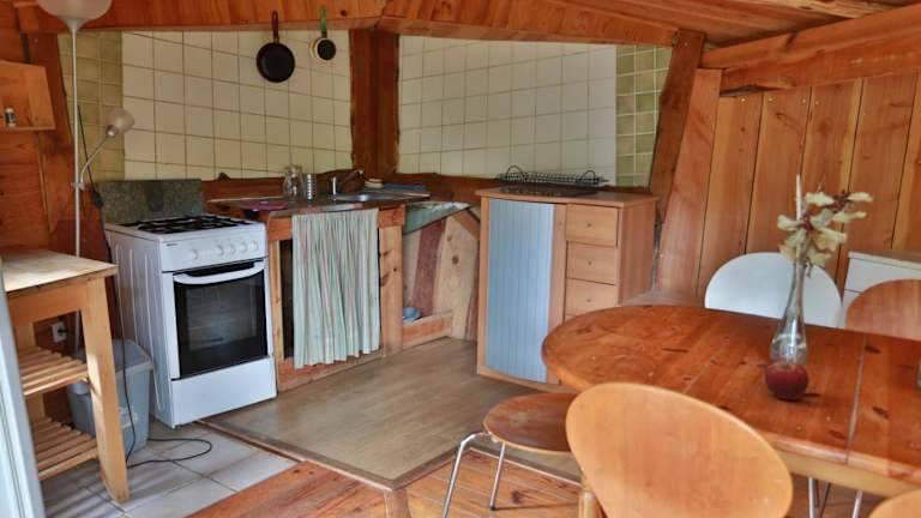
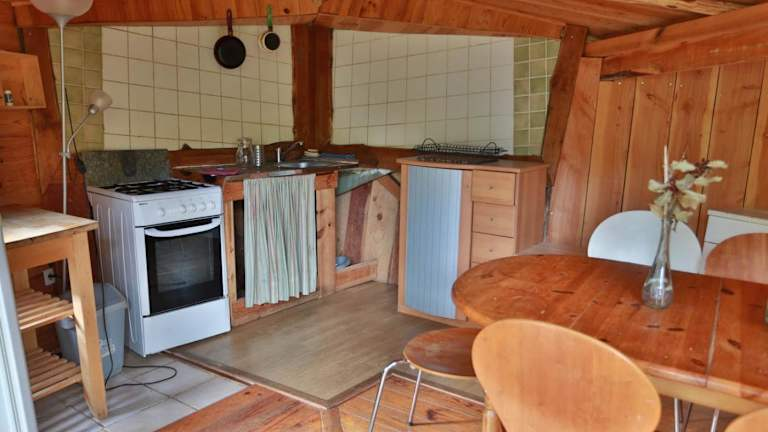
- fruit (787, 379)
